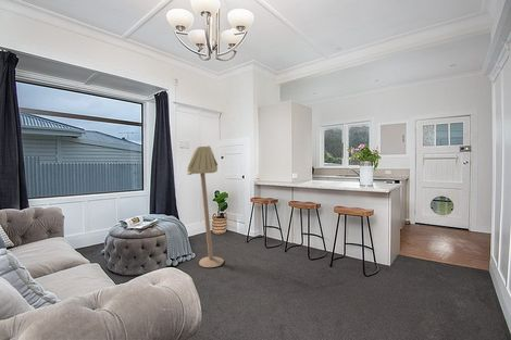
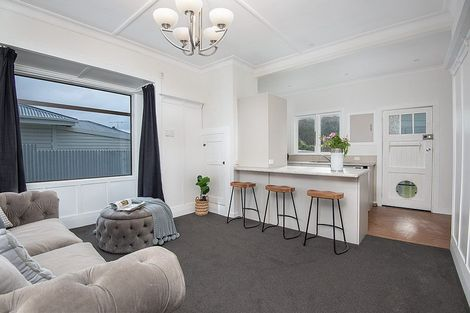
- floor lamp (204, 205)
